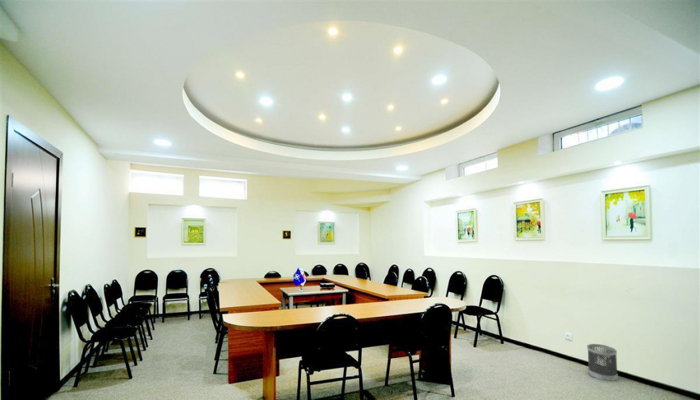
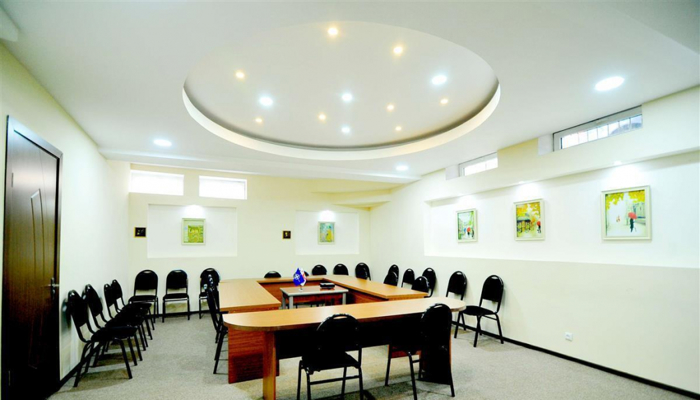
- wastebasket (602, 362)
